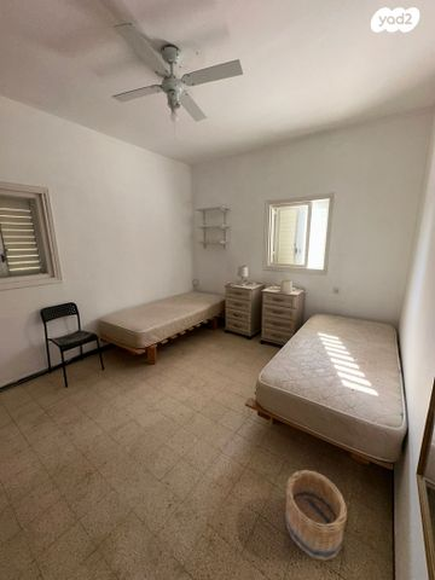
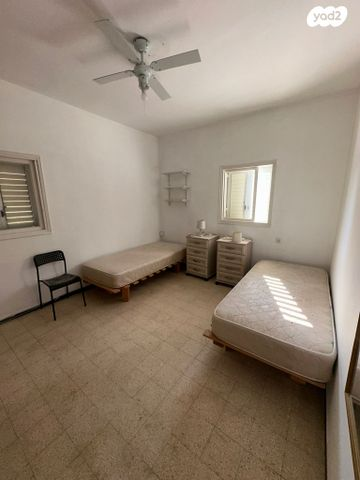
- basket (313, 510)
